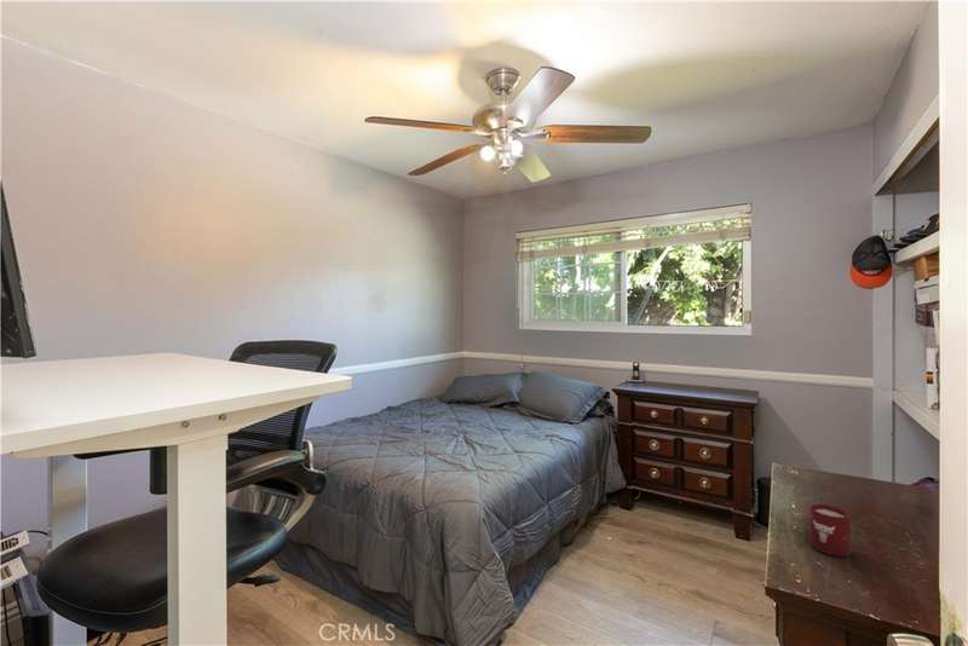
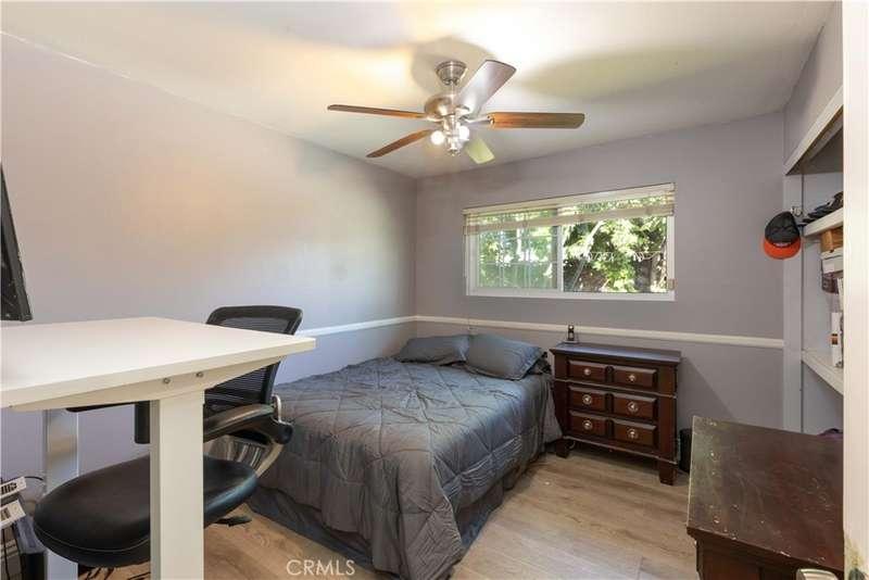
- cup (830, 526)
